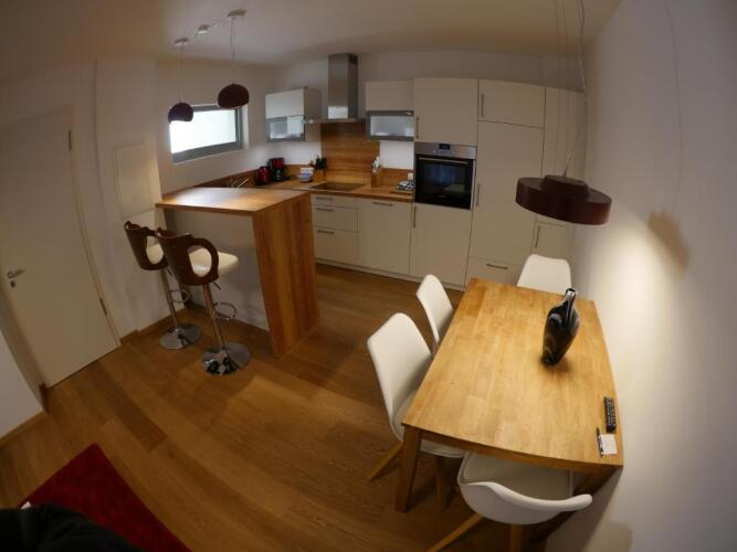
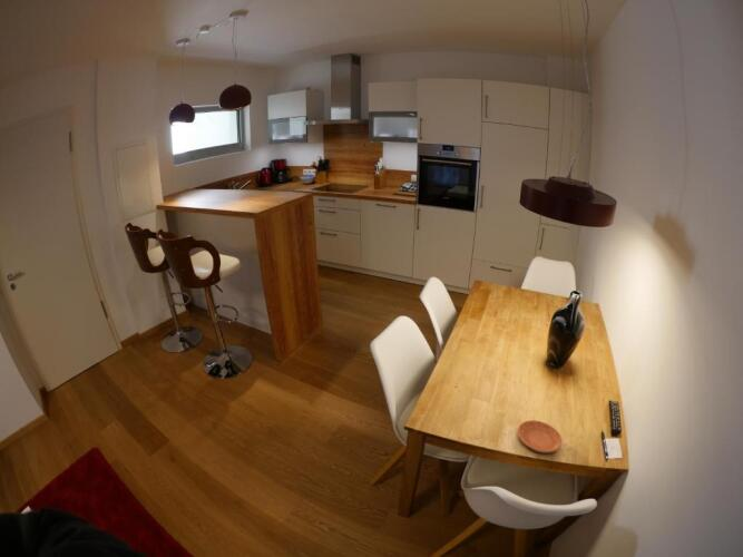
+ saucer (538, 437)
